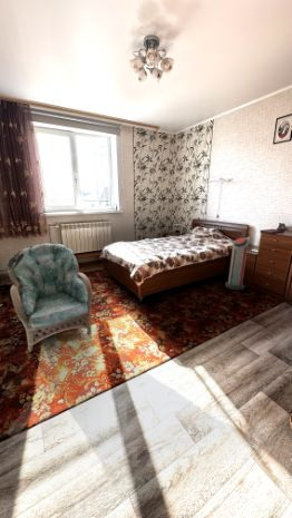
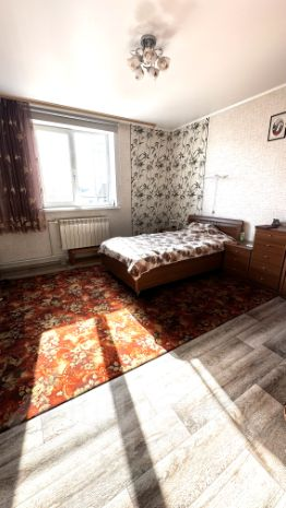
- armchair (51, 290)
- air purifier (237, 263)
